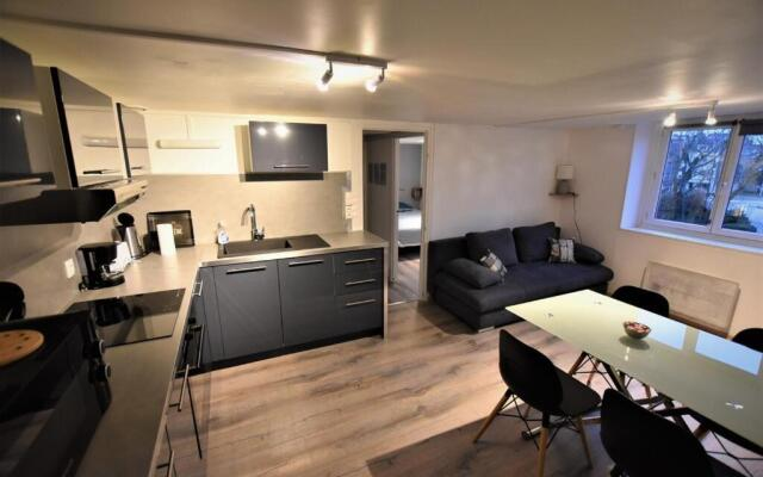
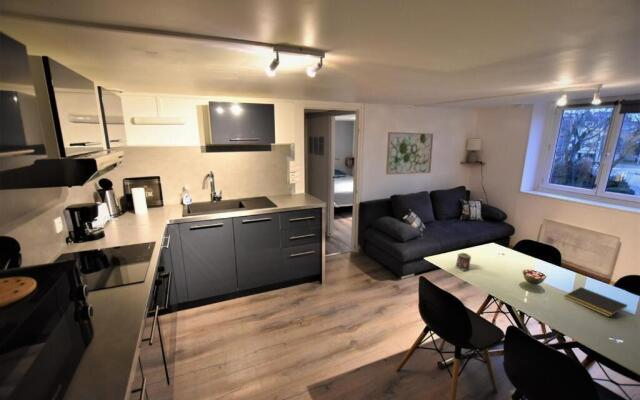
+ candle (463, 261)
+ notepad (594, 300)
+ wall art (410, 153)
